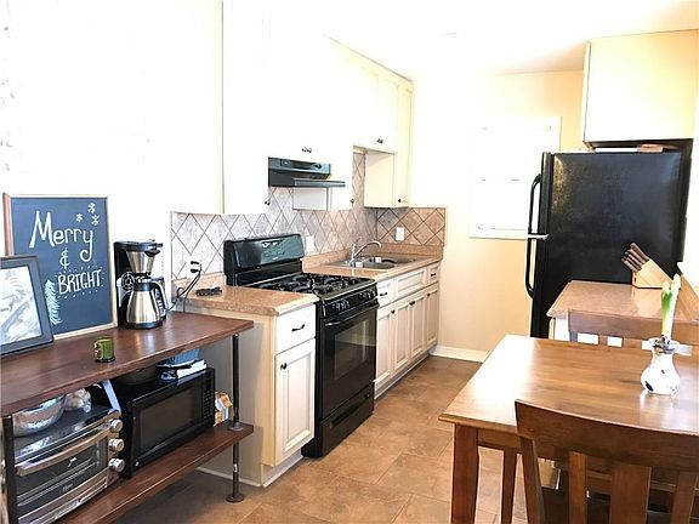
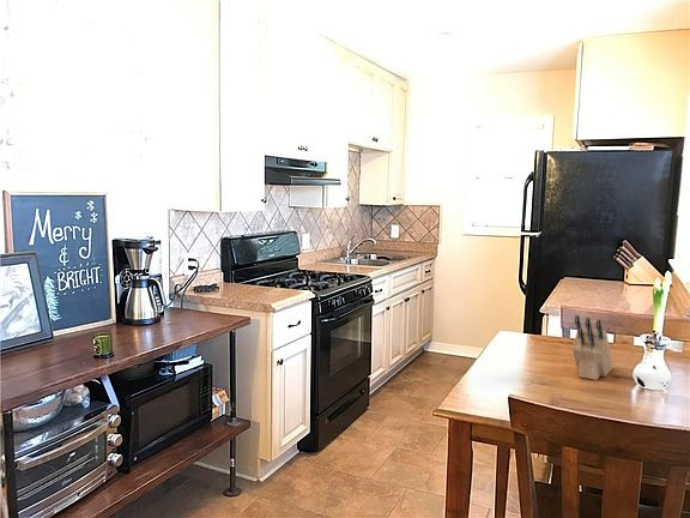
+ knife block (593, 343)
